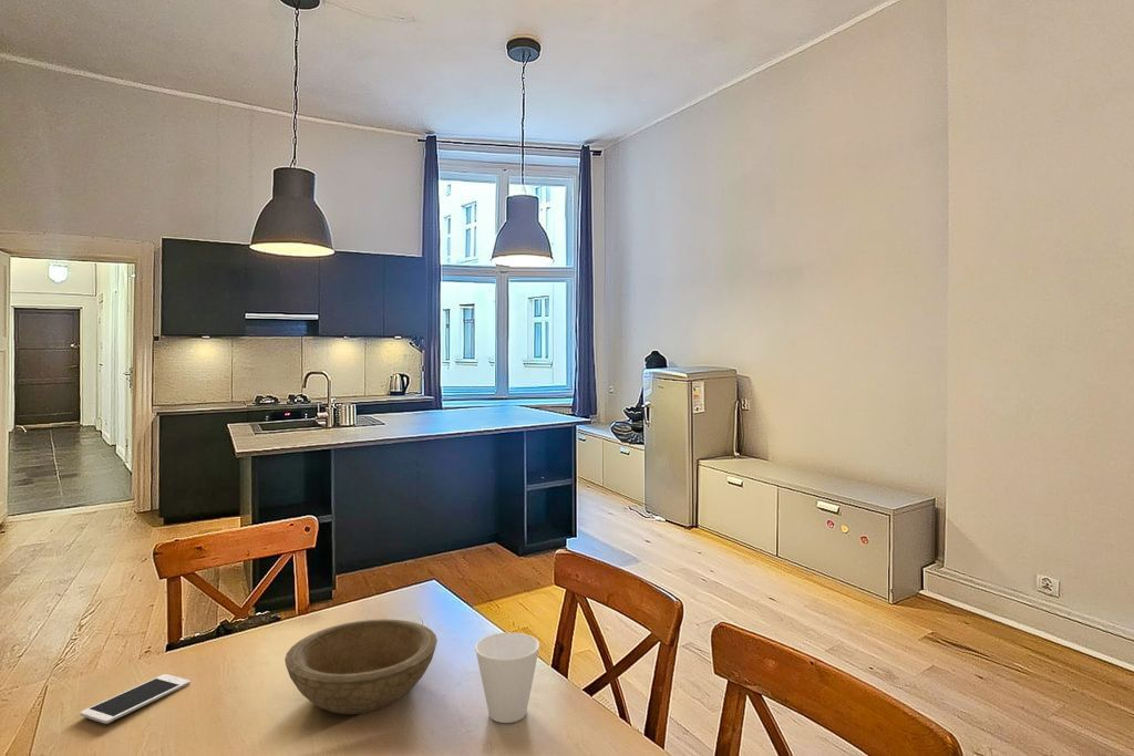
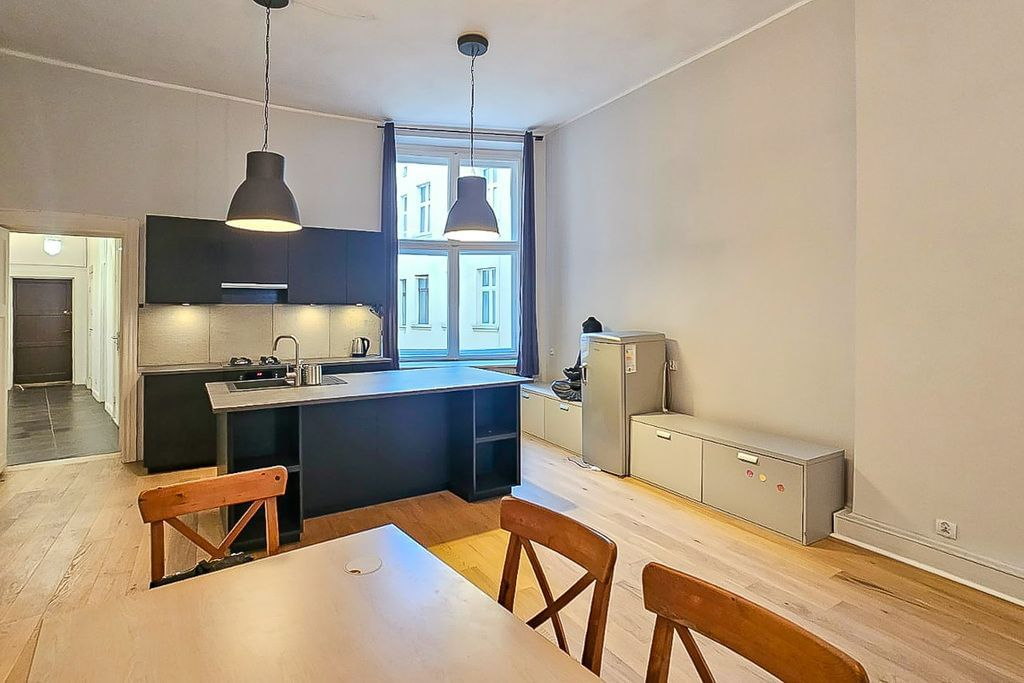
- bowl (363, 669)
- cup (507, 679)
- cell phone (137, 696)
